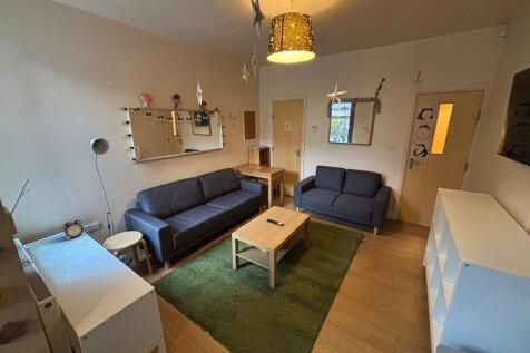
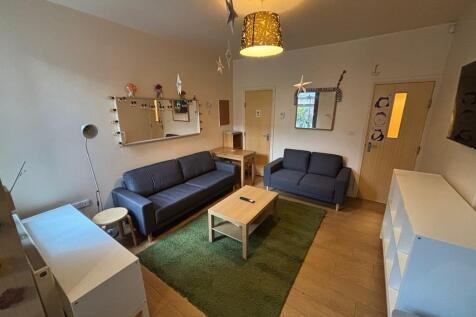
- alarm clock (73, 228)
